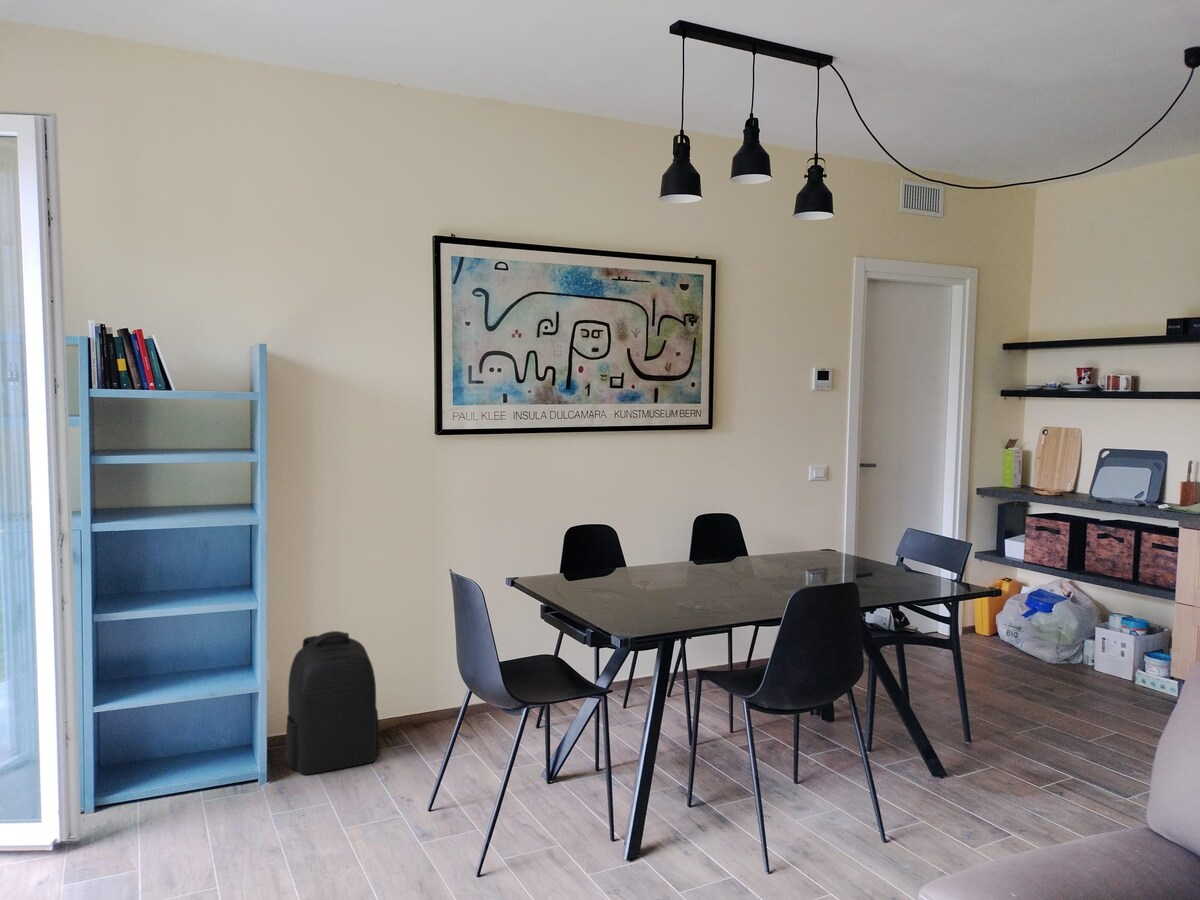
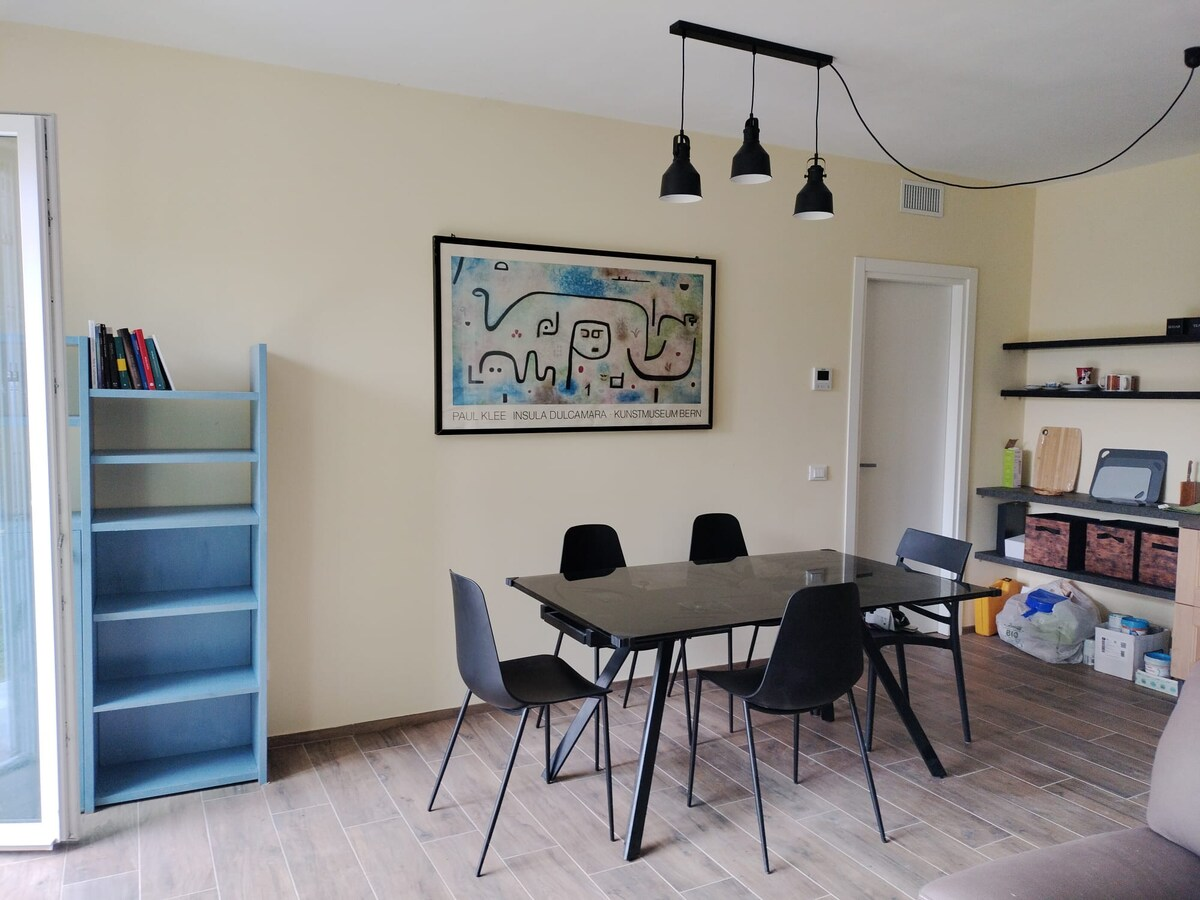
- backpack (331, 693)
